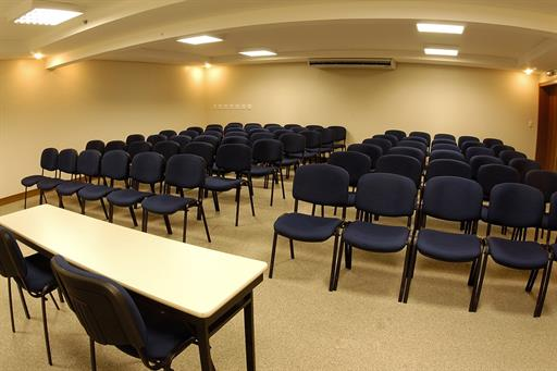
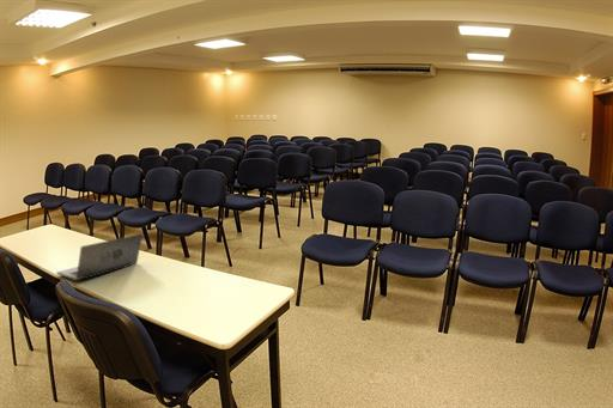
+ laptop (101, 254)
